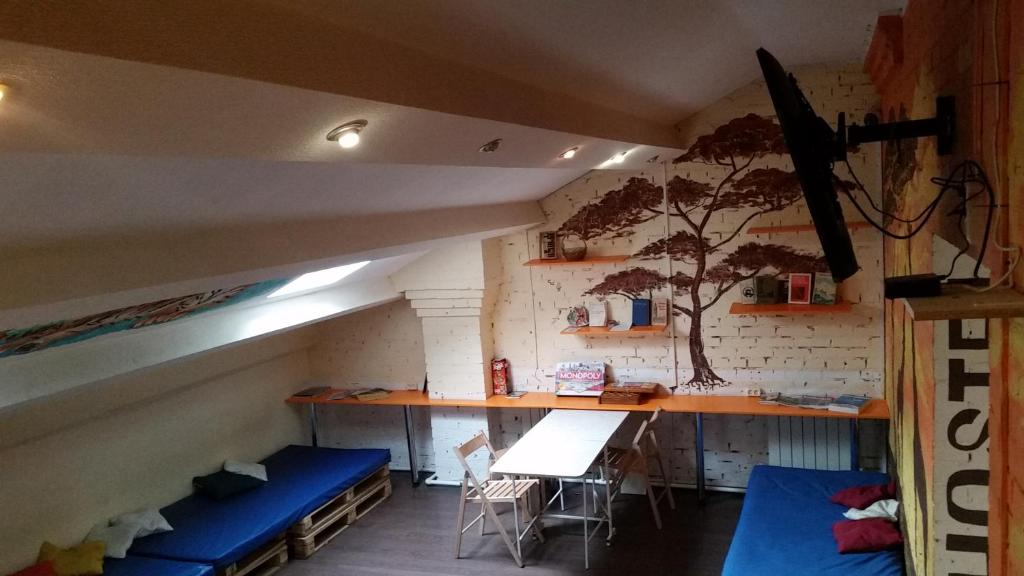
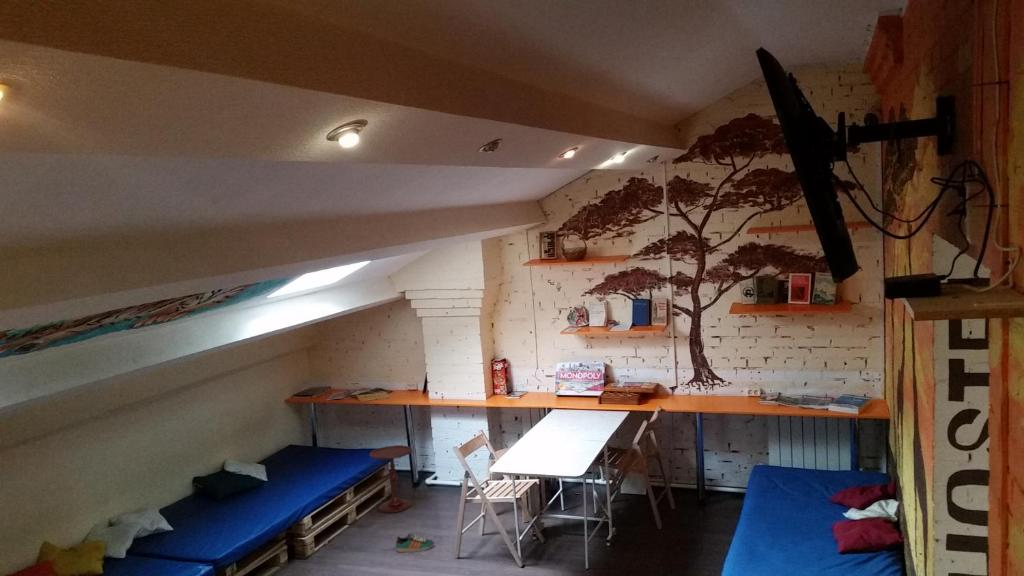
+ sneaker (414, 541)
+ side table (393, 479)
